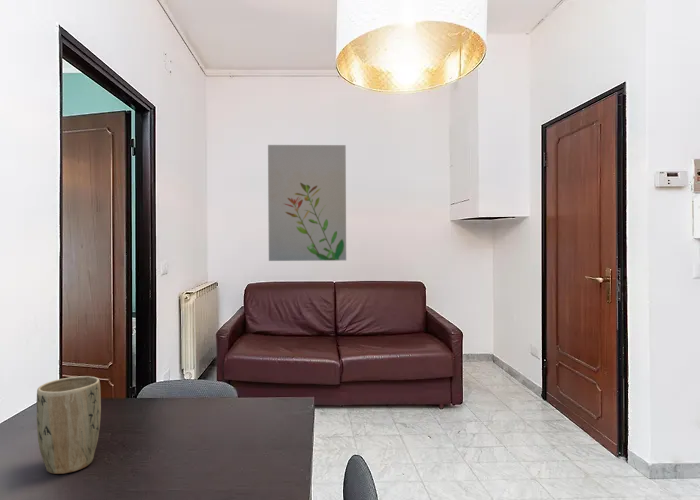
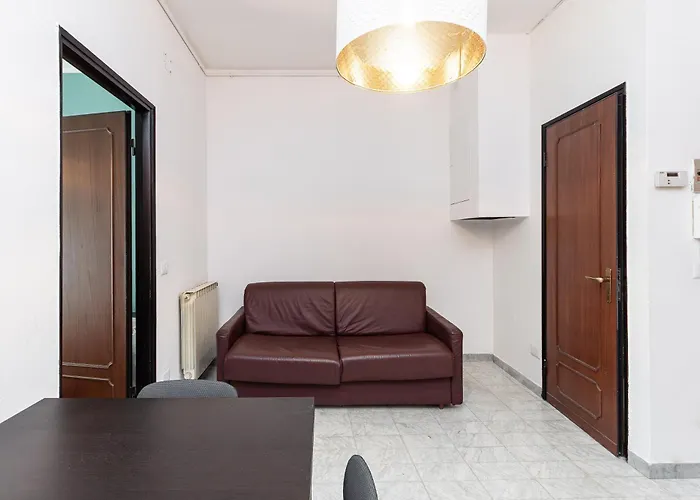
- plant pot (70, 424)
- wall art (307, 203)
